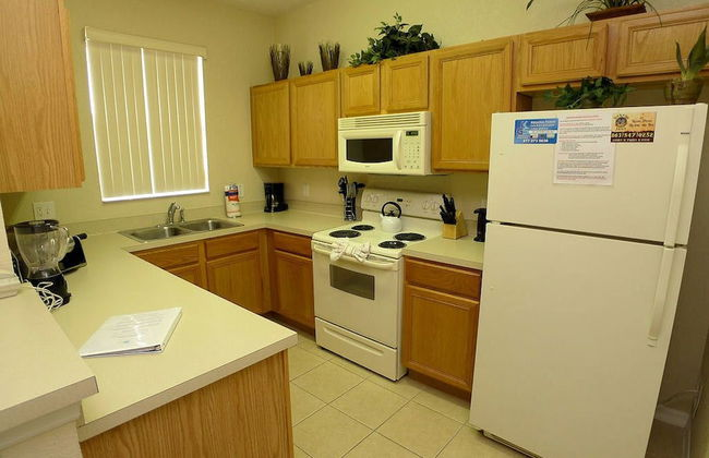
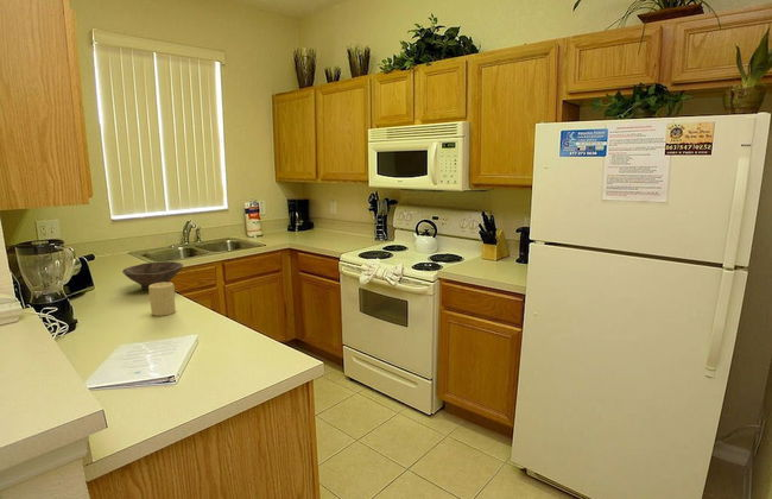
+ candle (162, 297)
+ bowl (153, 276)
